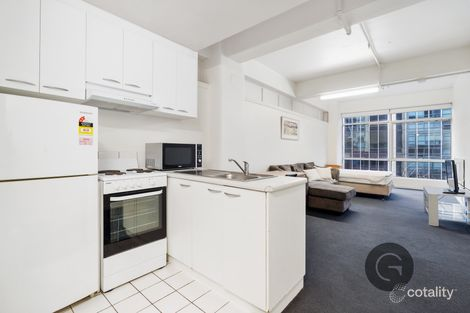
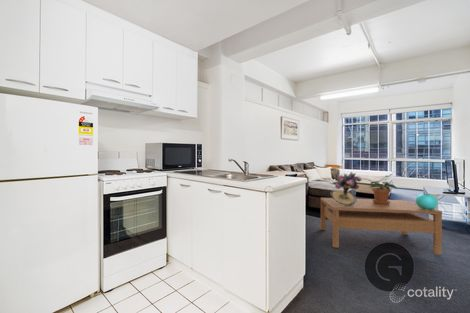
+ coffee table (372, 221)
+ potted plant (383, 193)
+ bouquet (344, 187)
+ decorative sphere (426, 201)
